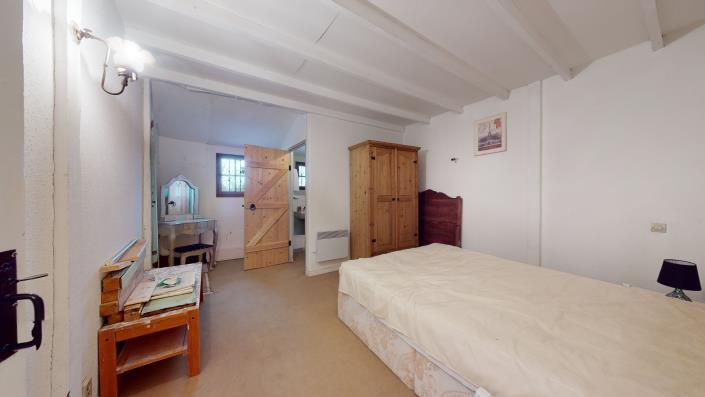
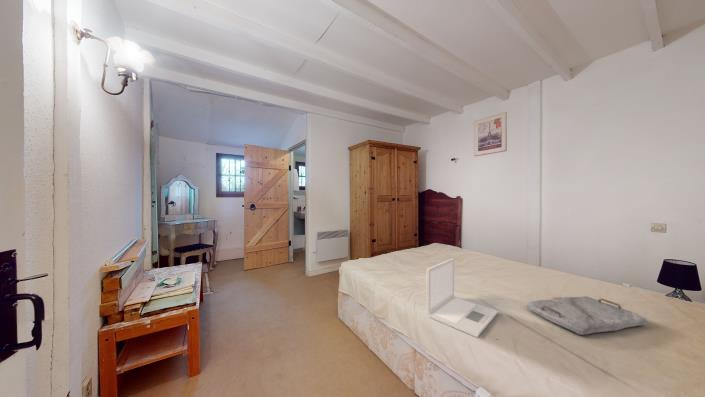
+ serving tray (575, 308)
+ laptop (459, 298)
